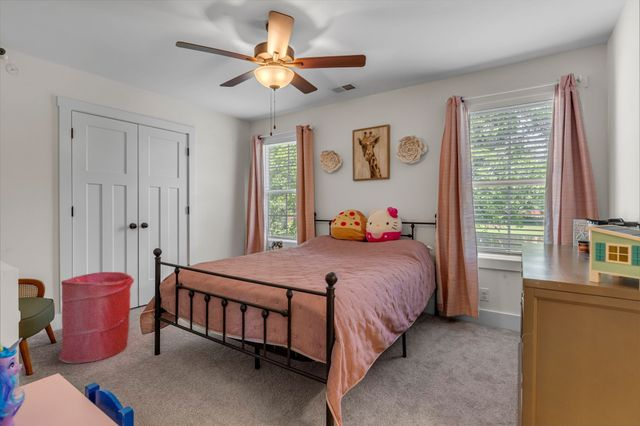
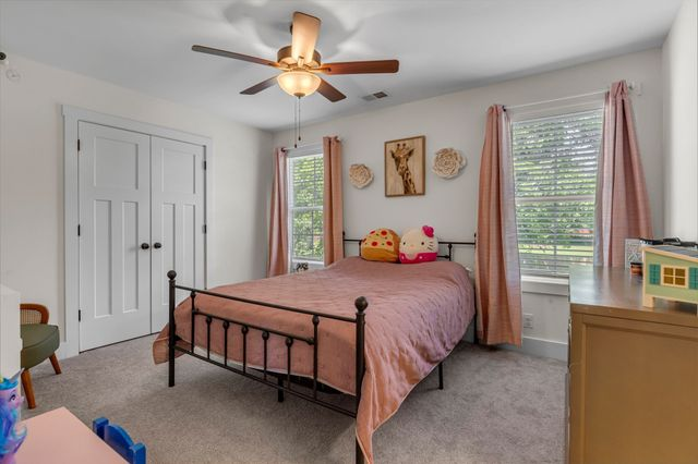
- laundry hamper (98, 312)
